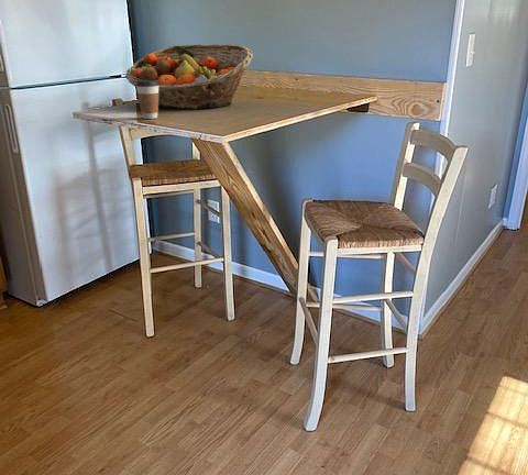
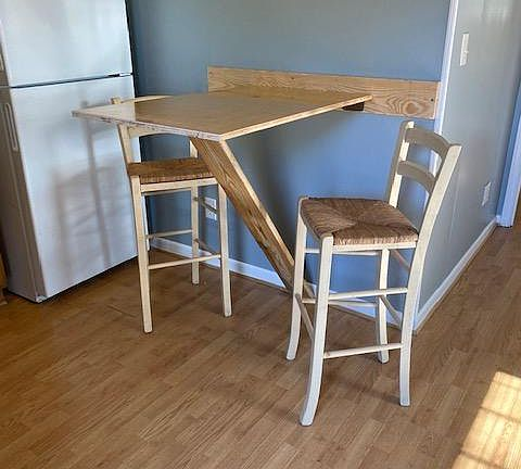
- coffee cup (148, 99)
- fruit basket (189, 75)
